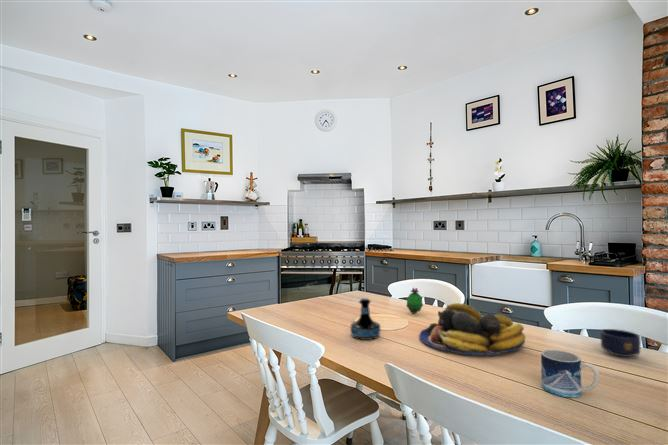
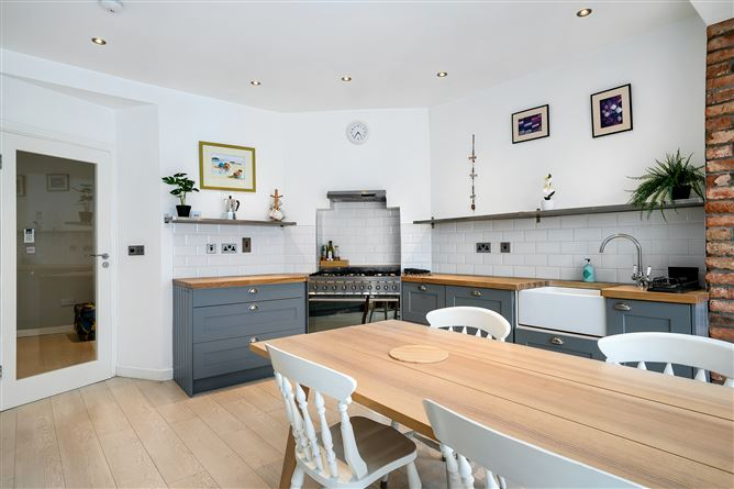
- mug (618, 342)
- fruit bowl (468, 322)
- mug (569, 374)
- flowering cactus (414, 300)
- tequila bottle (365, 317)
